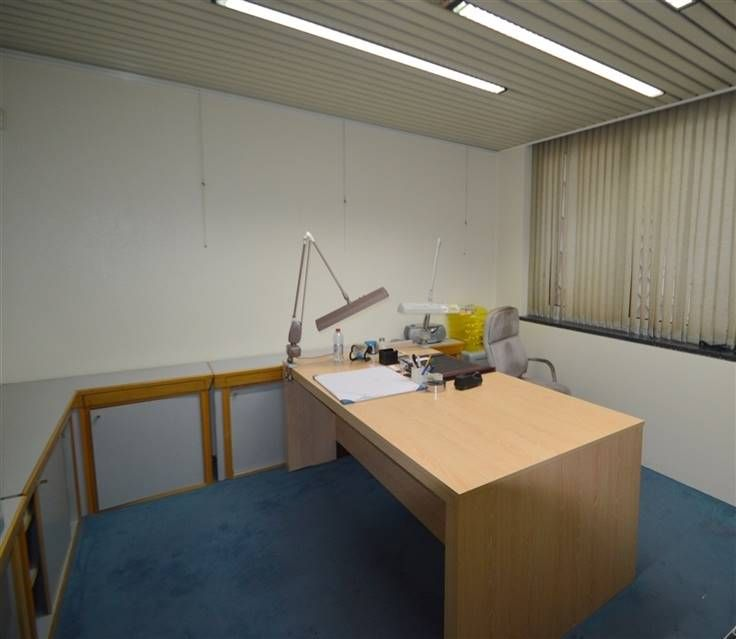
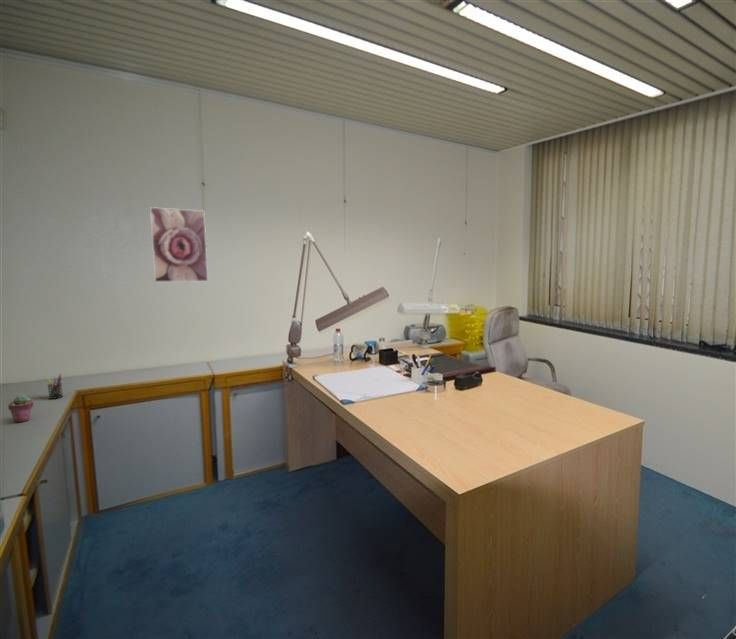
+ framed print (179, 245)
+ pen holder (56, 385)
+ potted succulent (21, 407)
